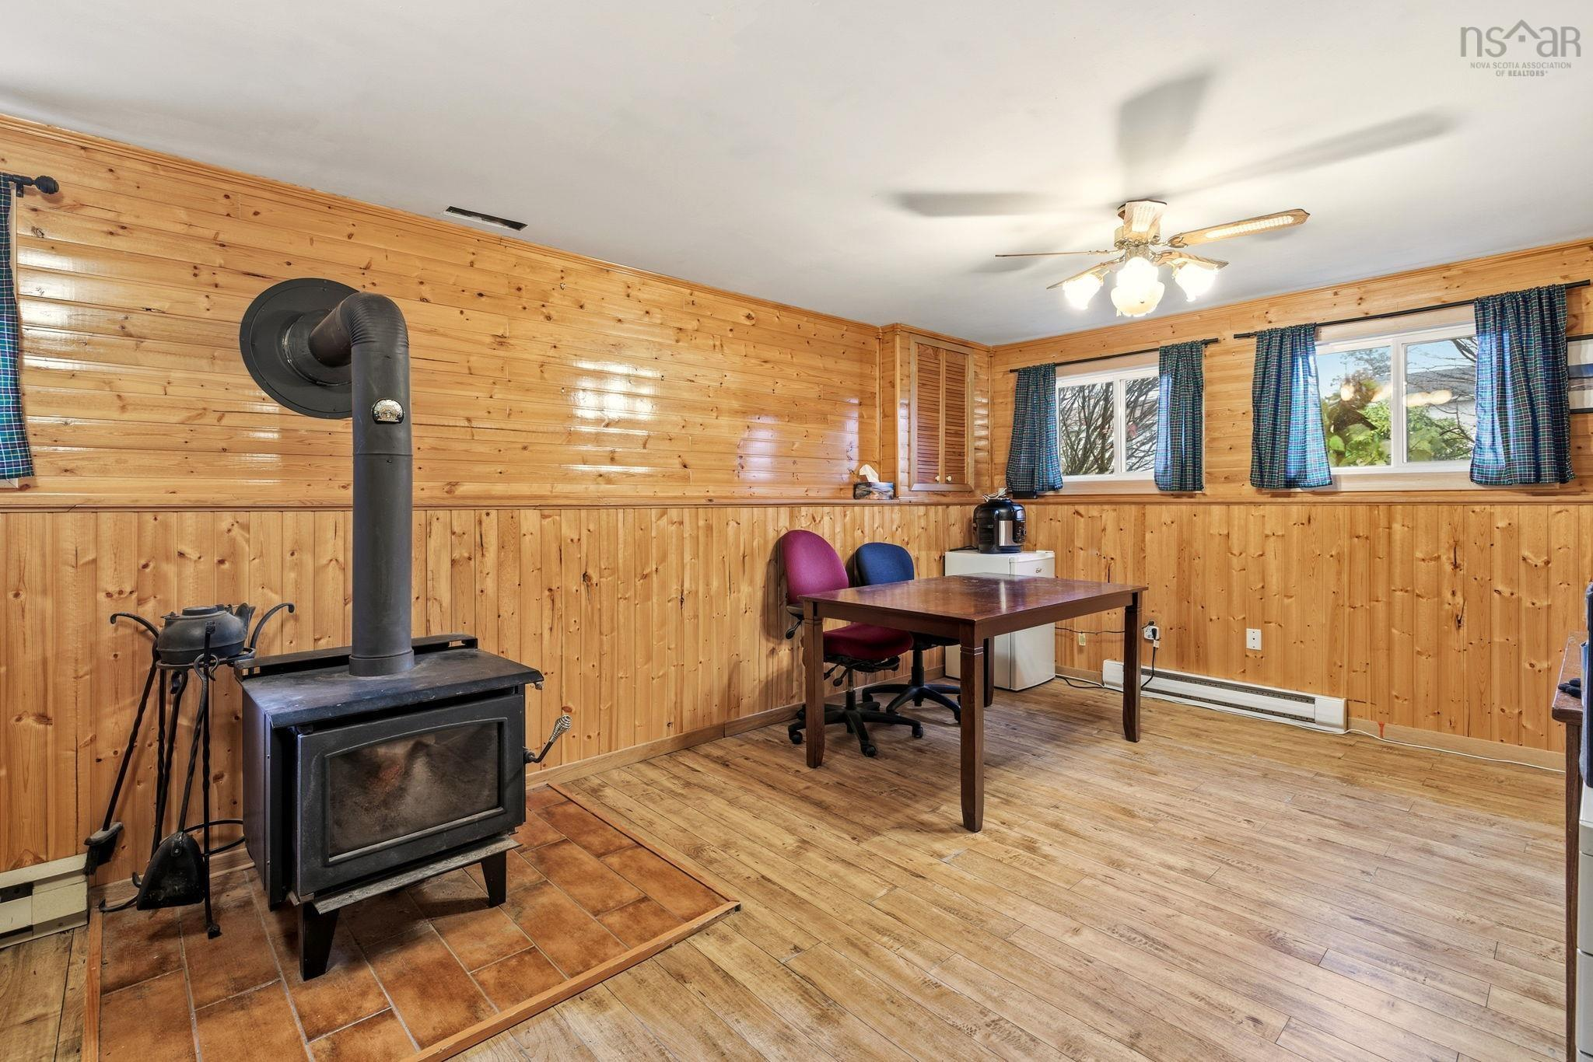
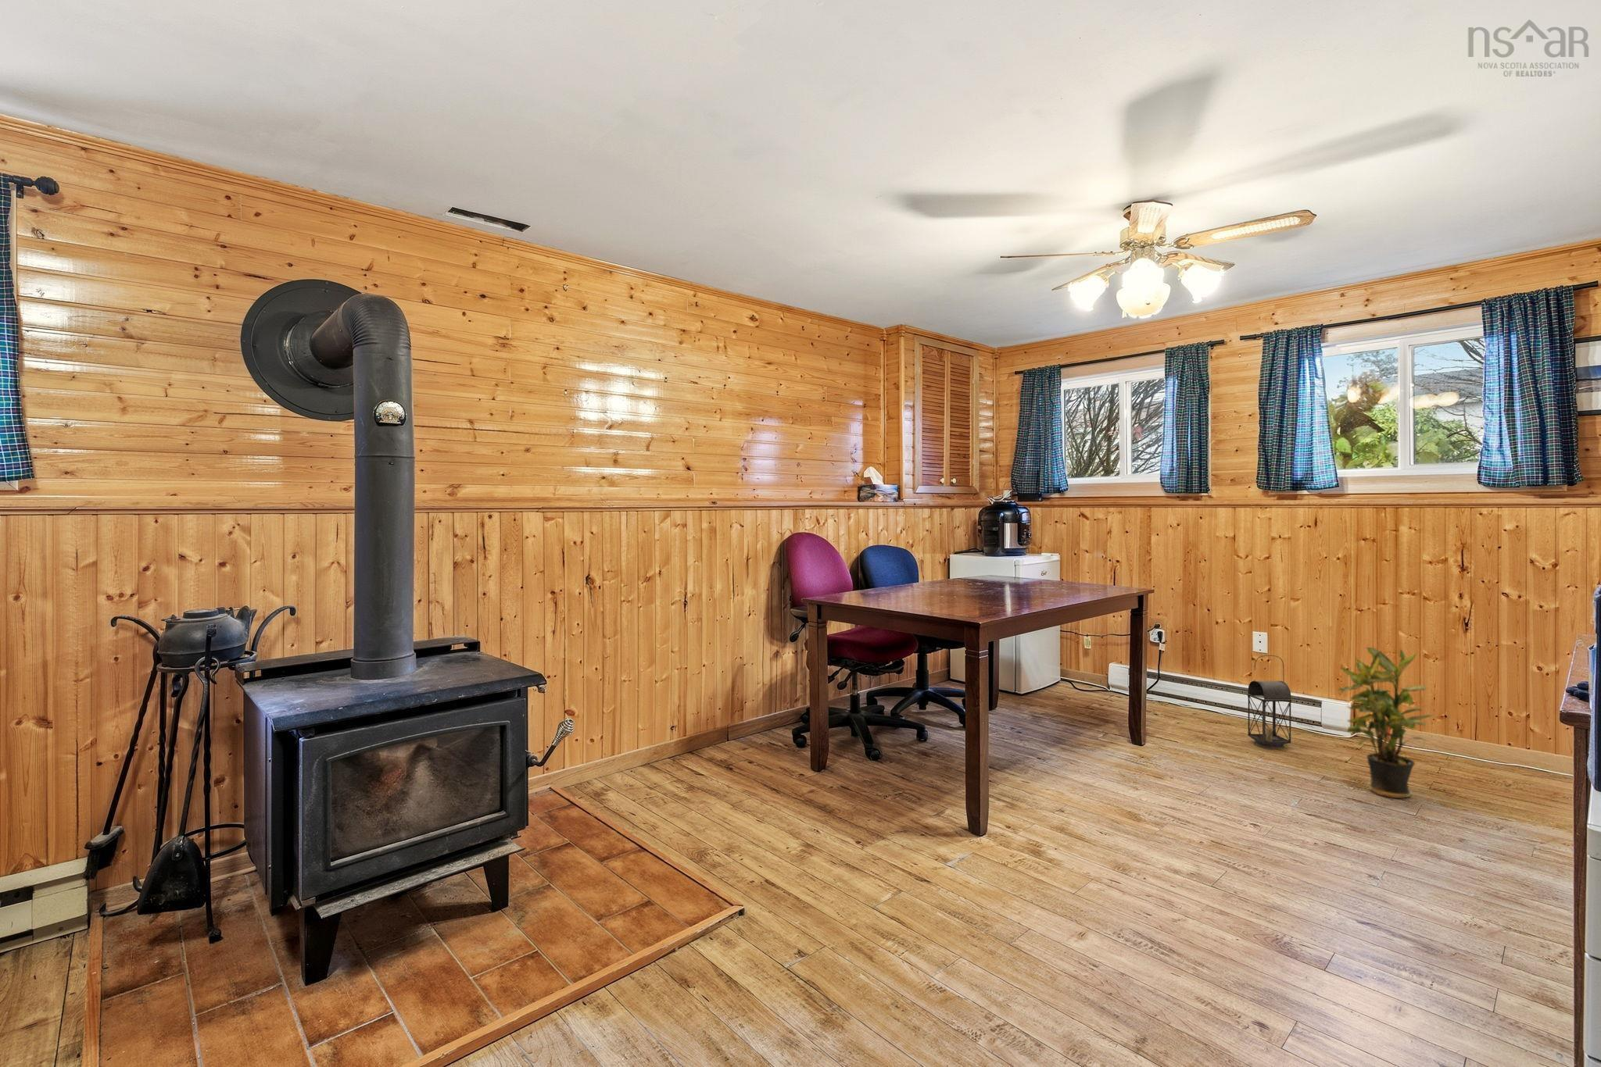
+ lantern (1269, 700)
+ potted plant (1382, 720)
